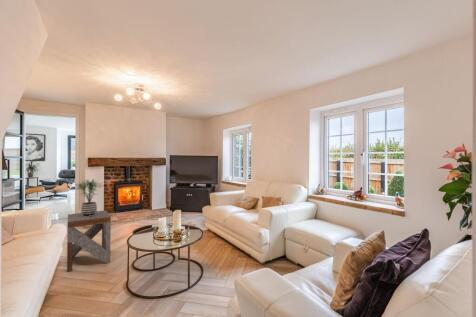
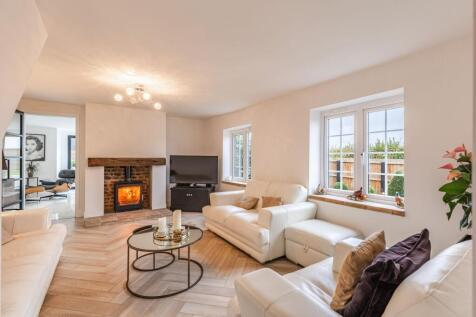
- potted plant (88, 197)
- side table (88, 237)
